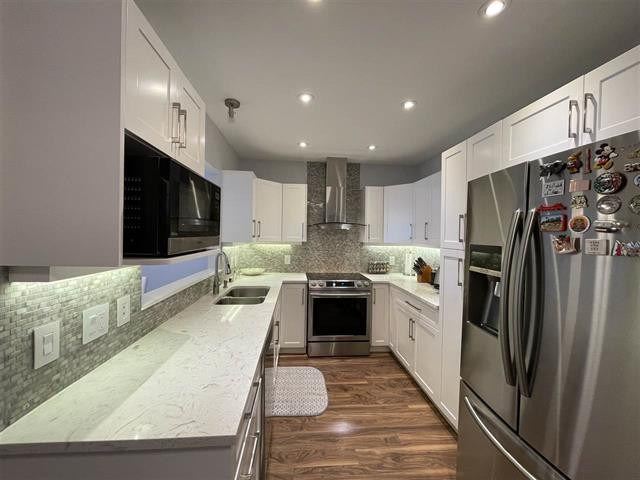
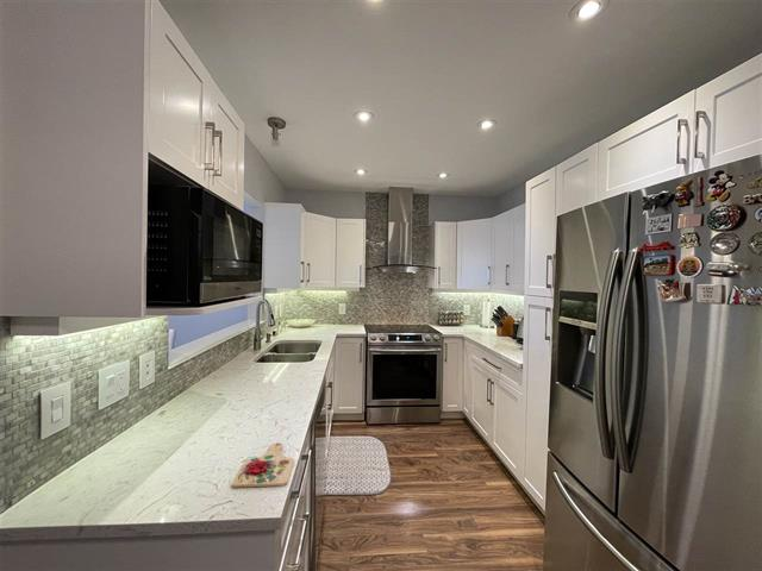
+ cutting board (269, 459)
